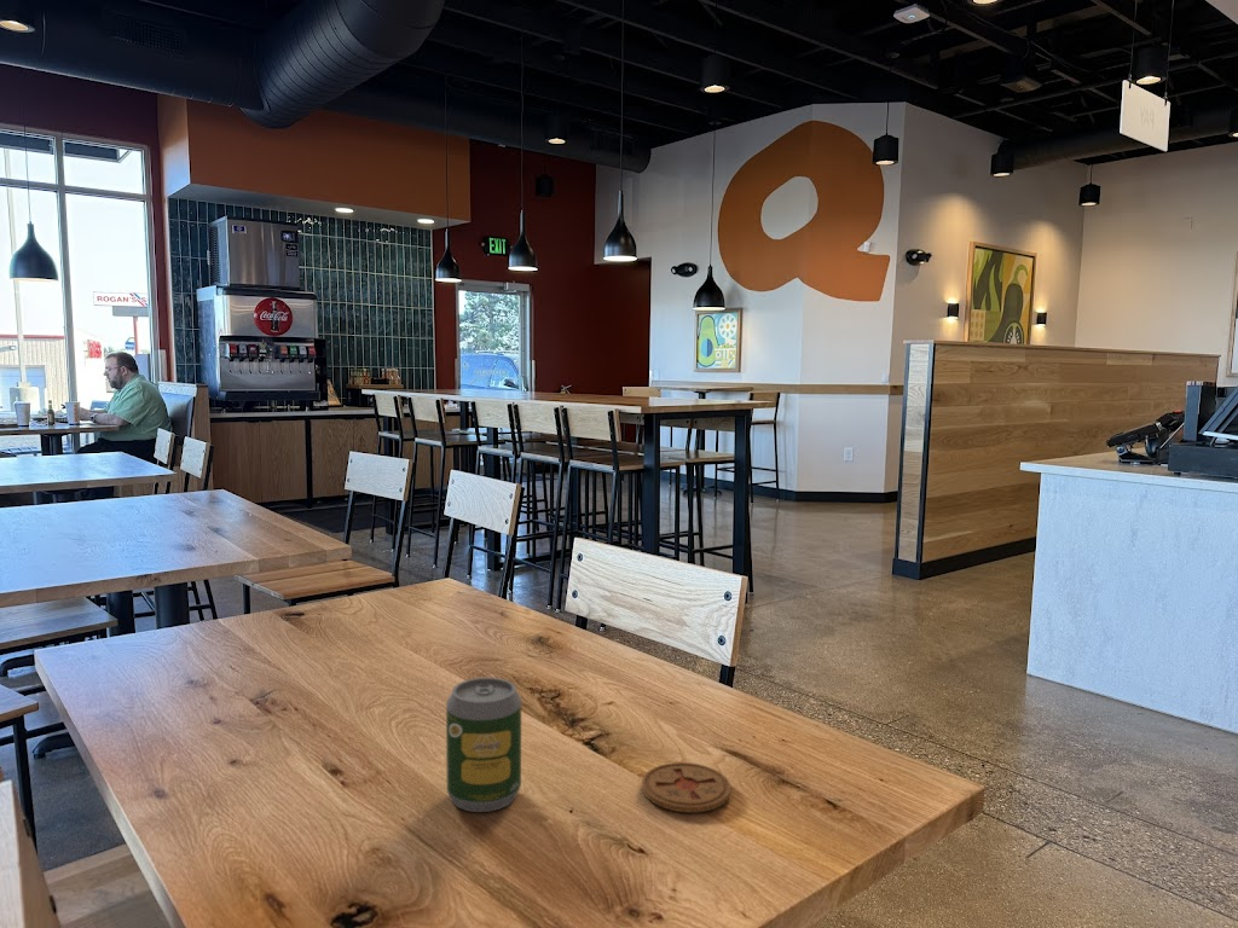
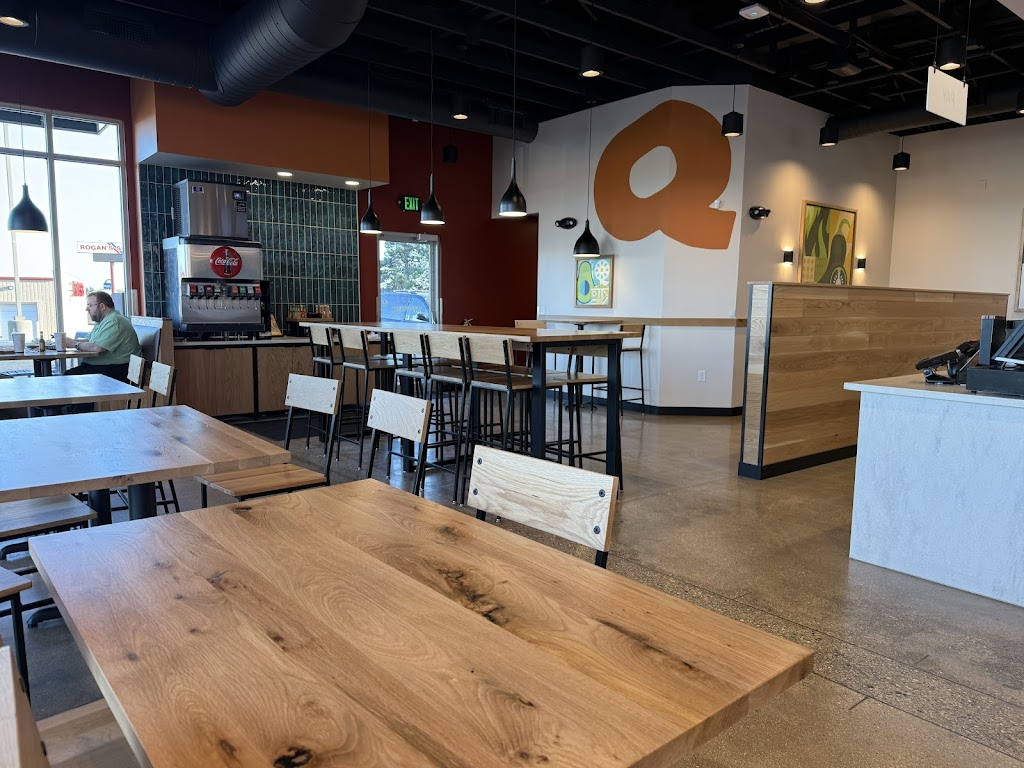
- soda can (484, 742)
- coaster (685, 785)
